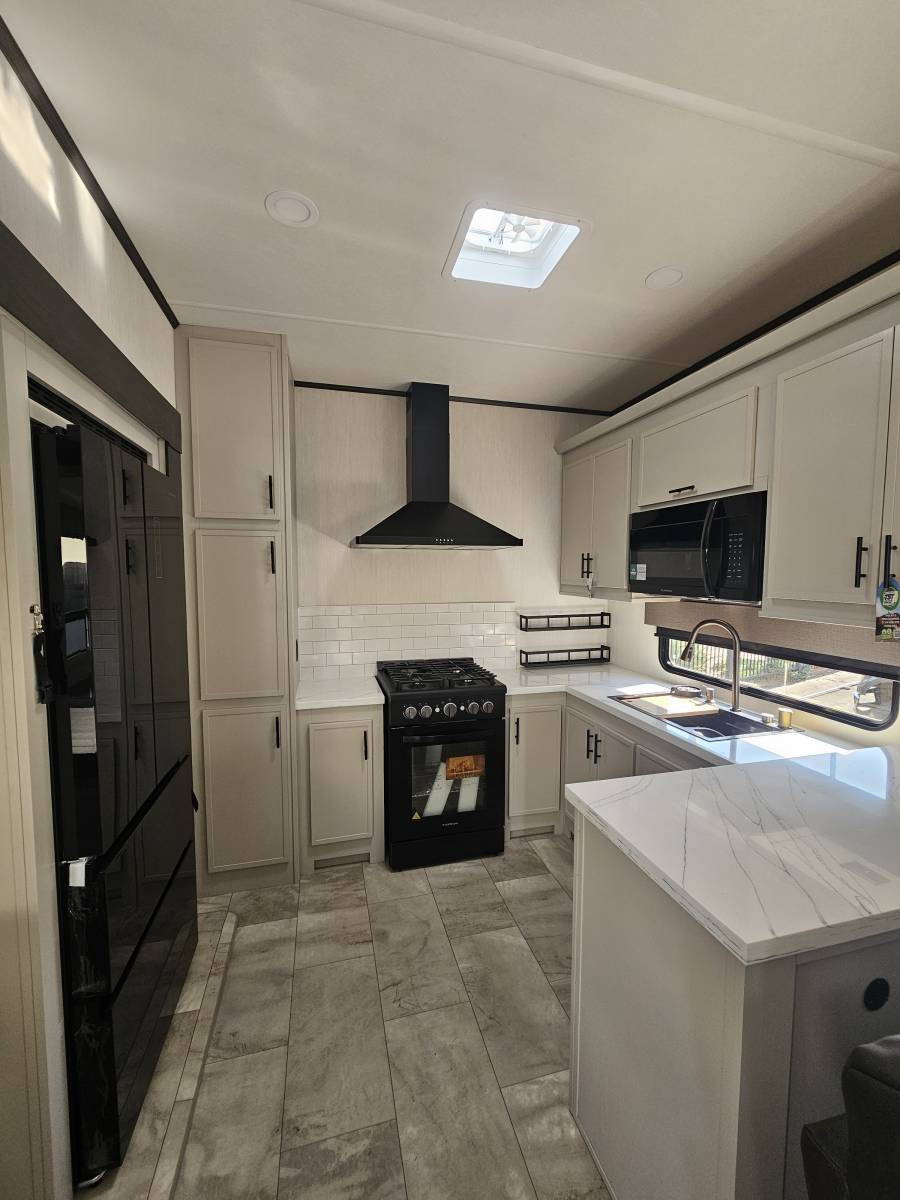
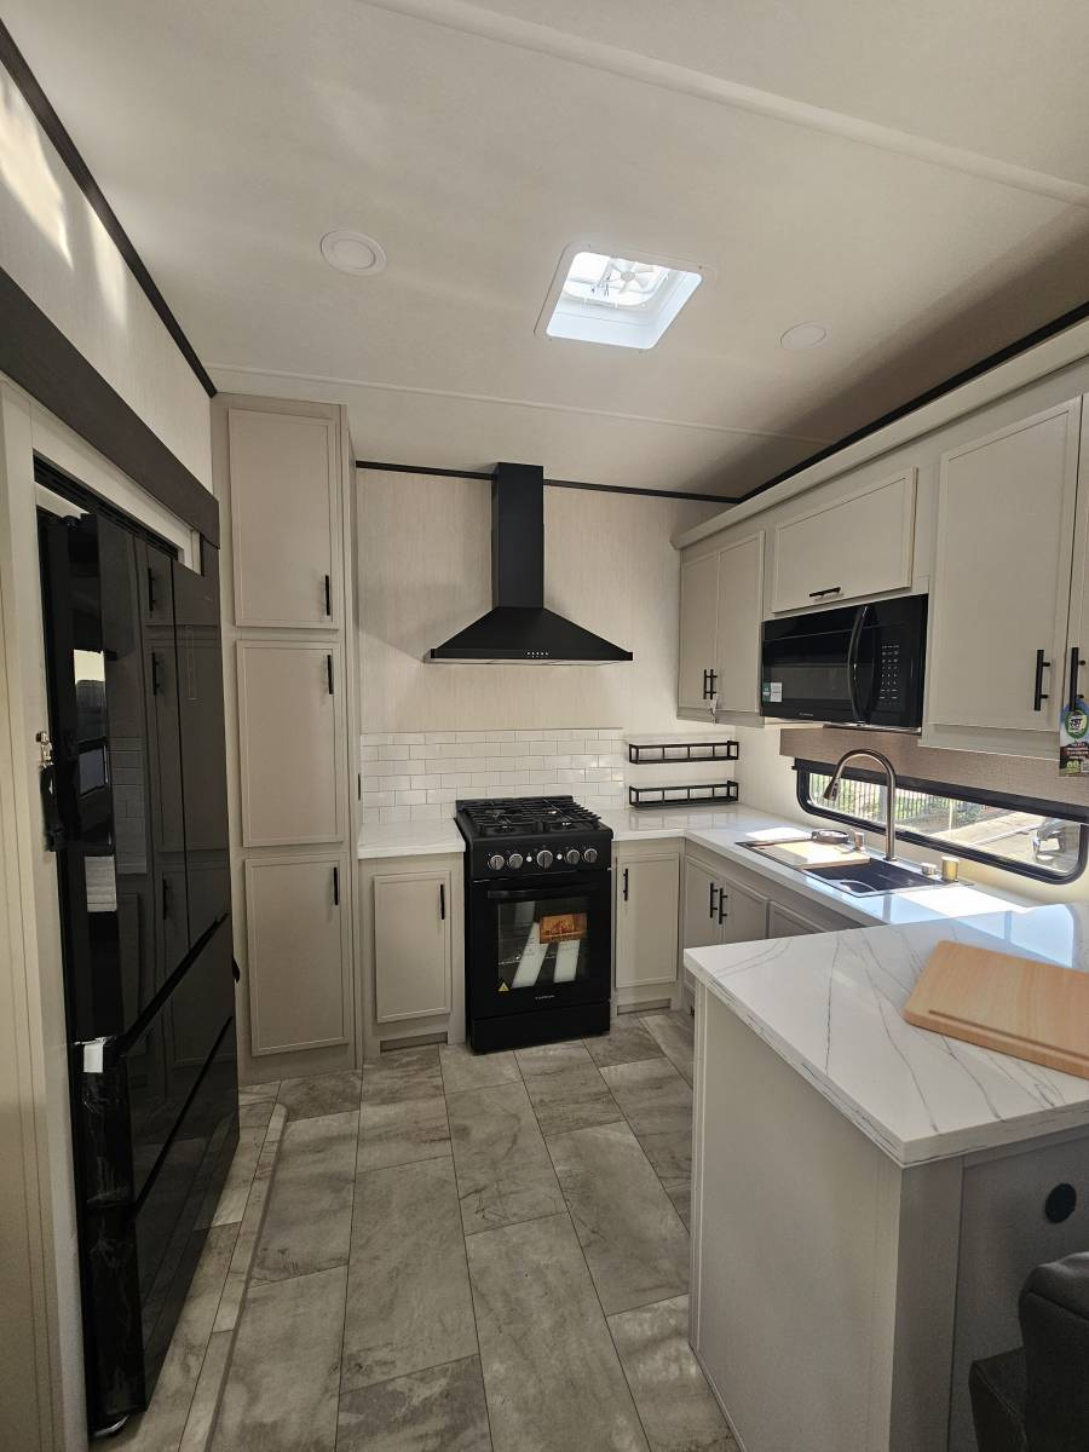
+ cutting board (1010, 997)
